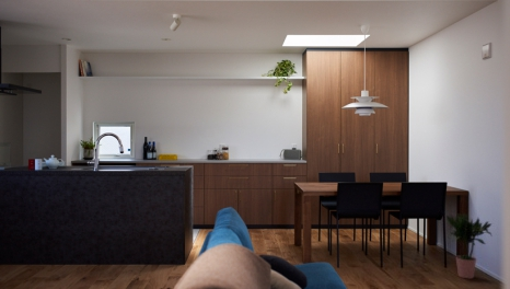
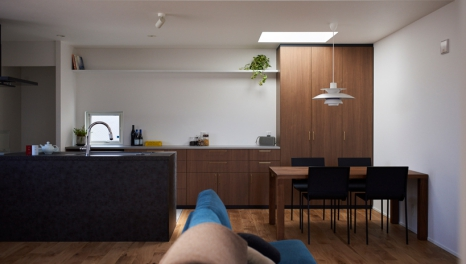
- potted plant (472, 245)
